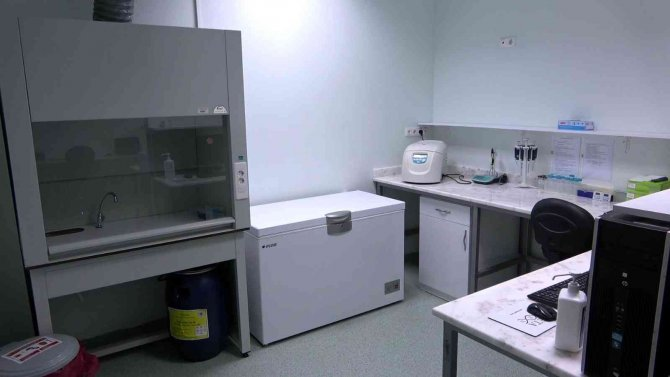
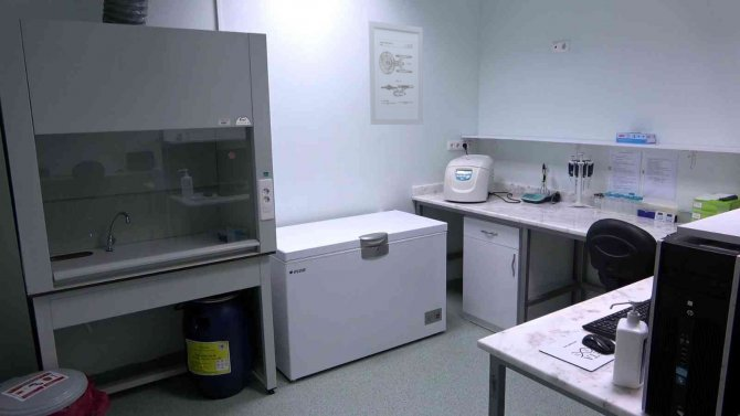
+ wall art (397, 74)
